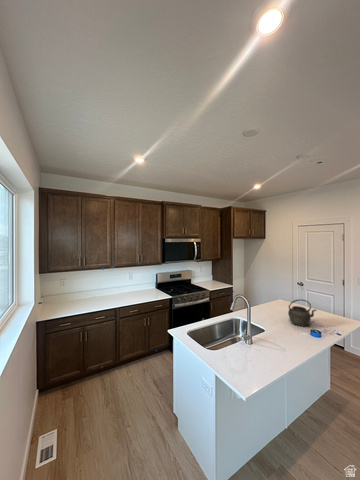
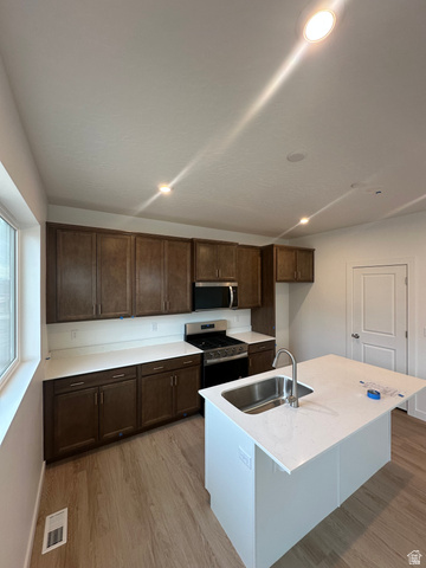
- kettle (302, 311)
